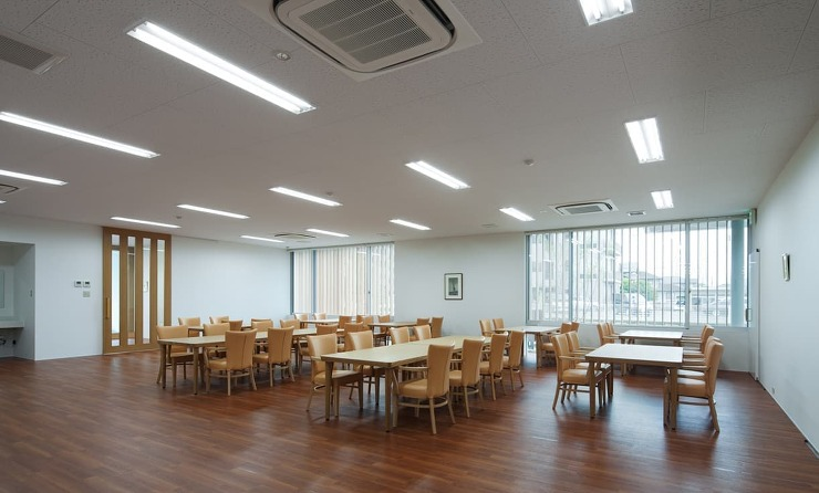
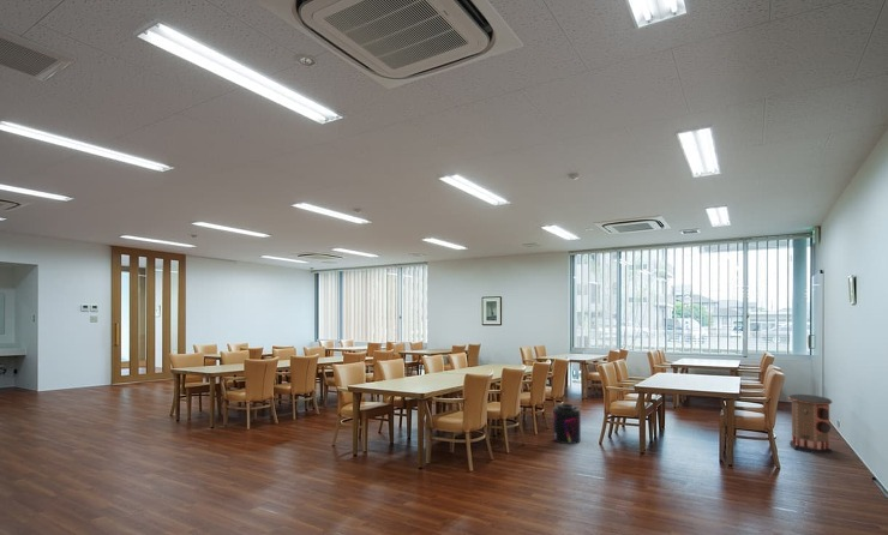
+ speaker (810, 423)
+ supplement container (566, 422)
